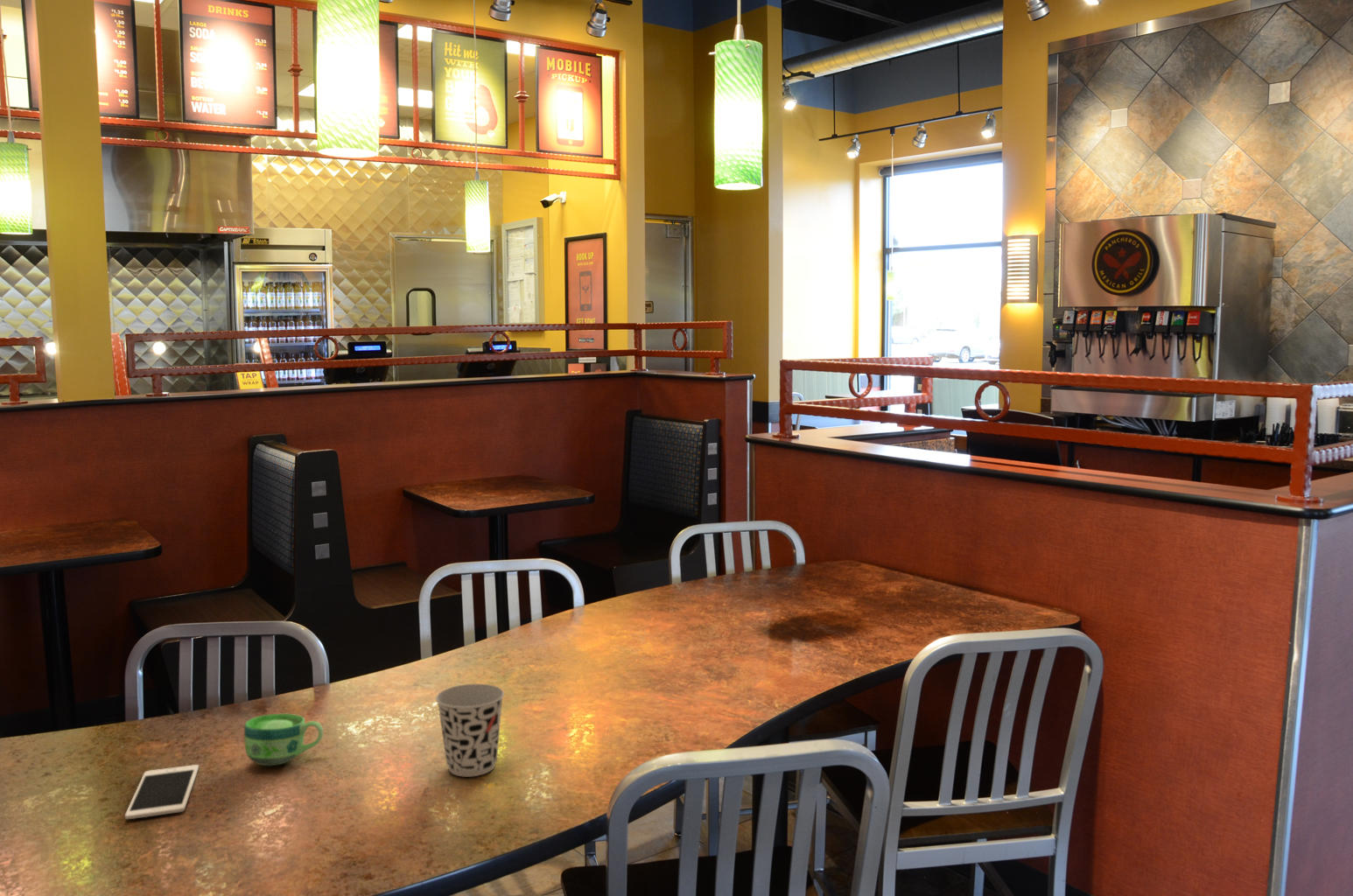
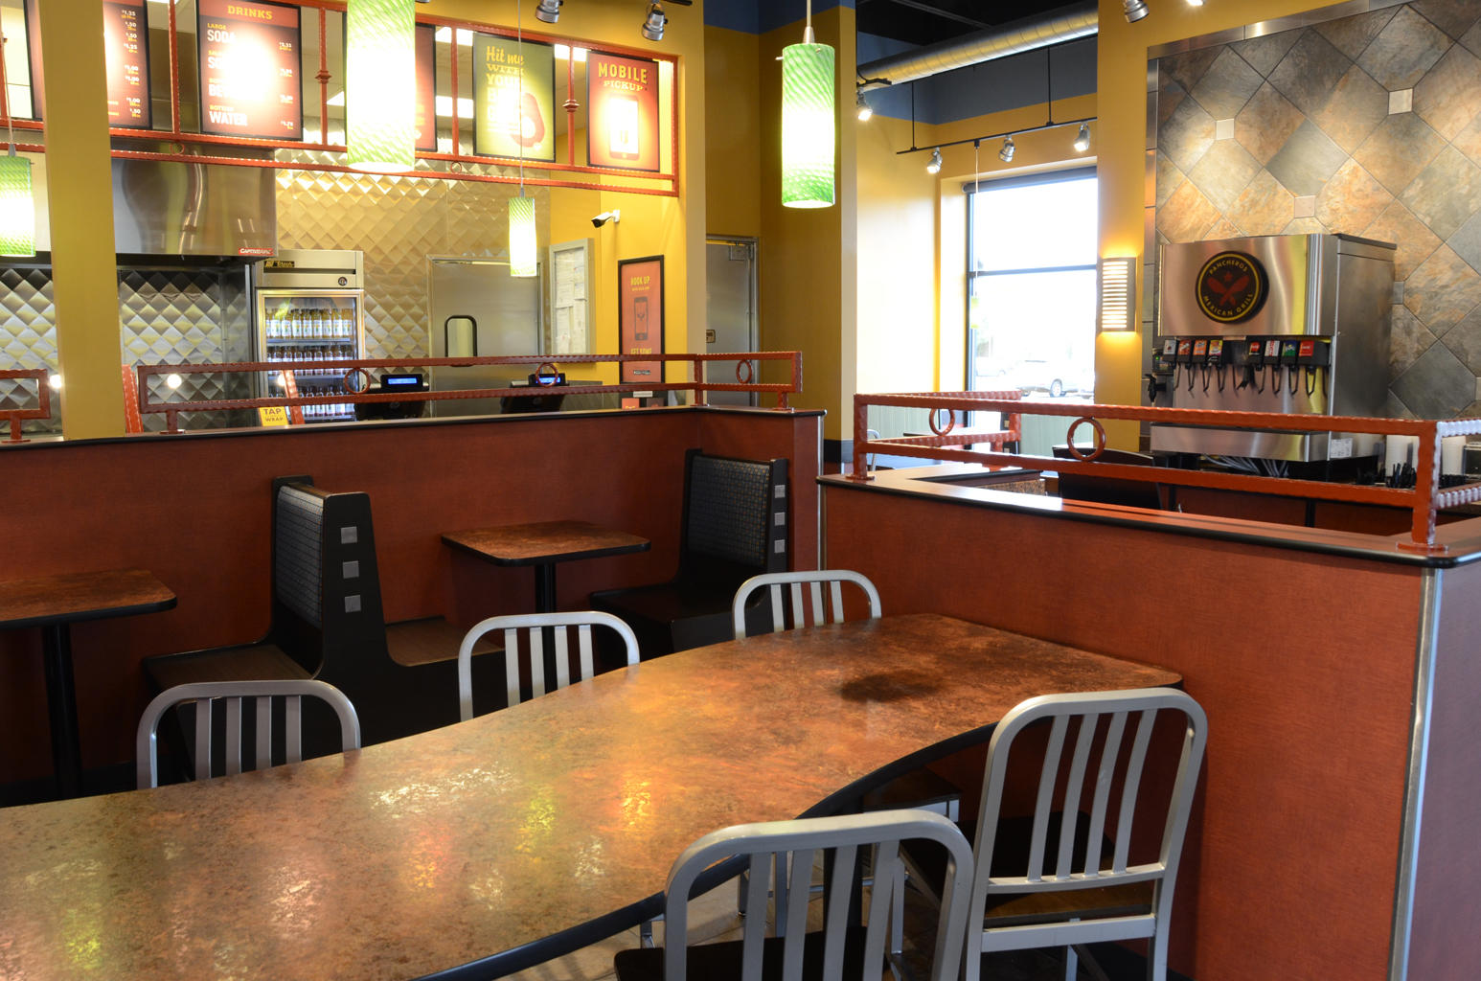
- cup (284, 738)
- cell phone (164, 790)
- cup (471, 731)
